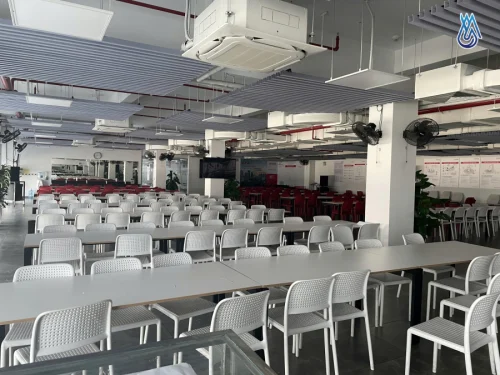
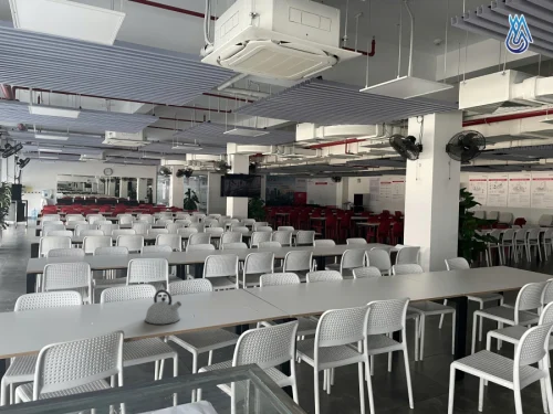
+ kettle (164, 304)
